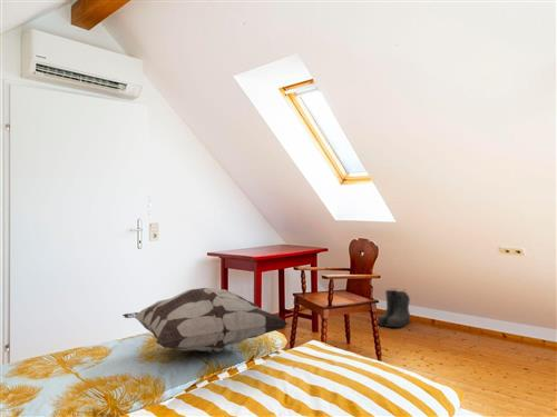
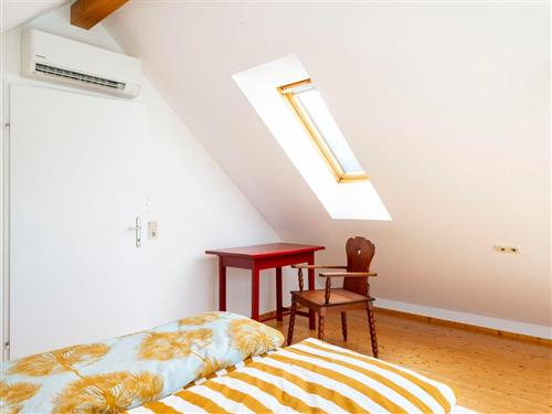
- boots (393, 306)
- decorative pillow (201, 318)
